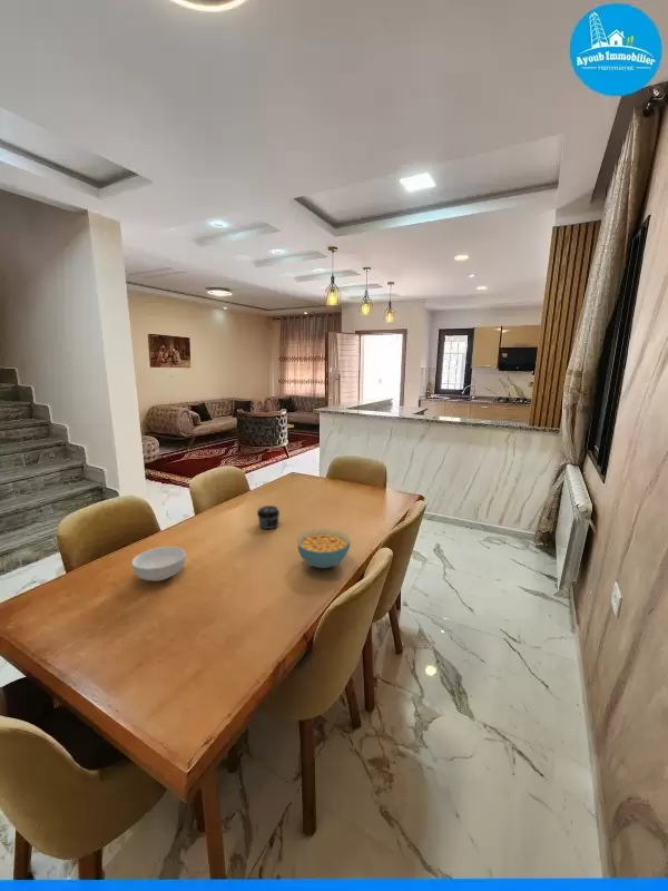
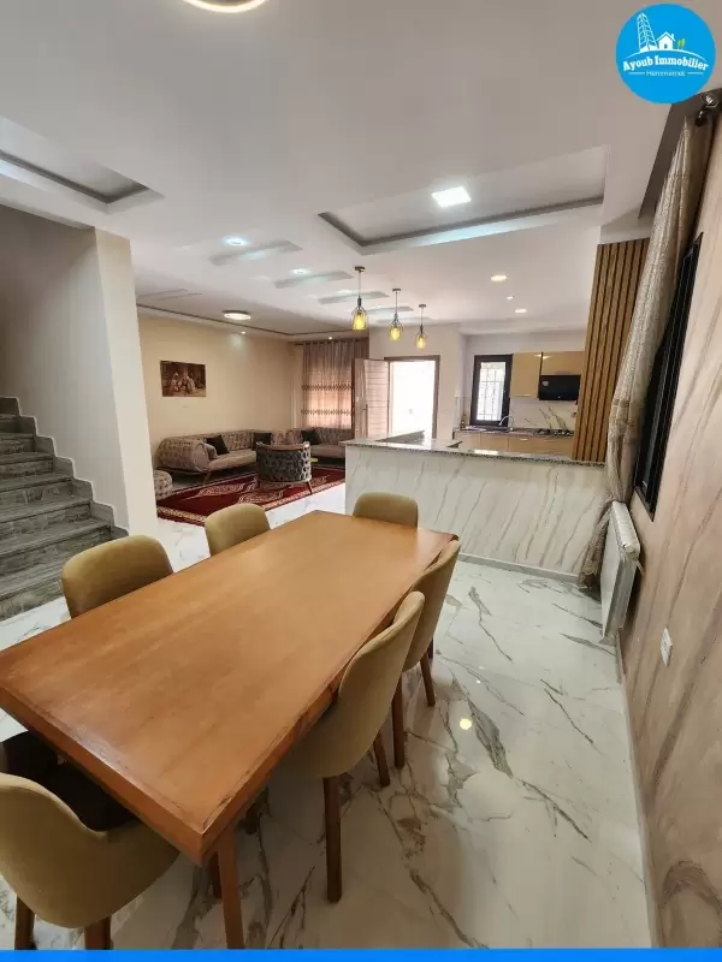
- cereal bowl (323, 551)
- jar (268, 517)
- cereal bowl (159, 566)
